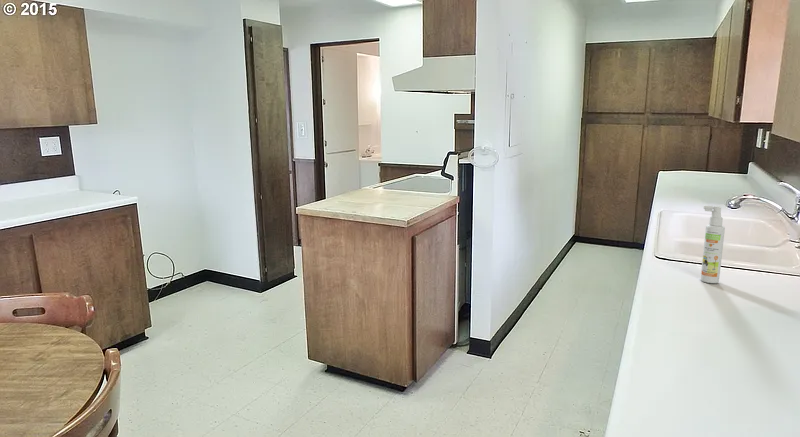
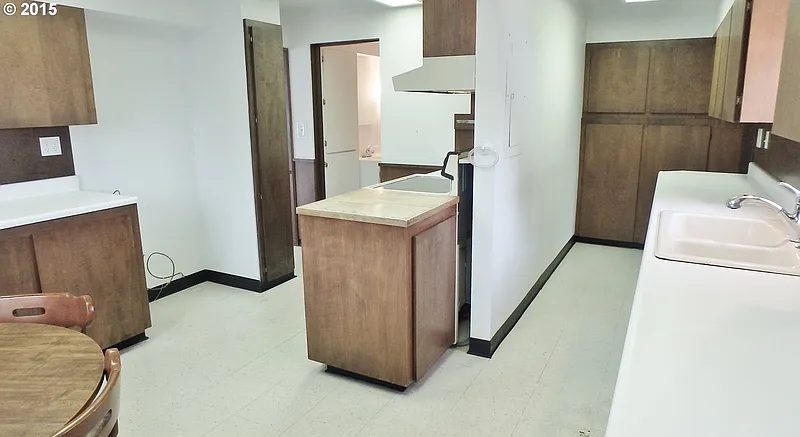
- spray bottle (711, 243)
